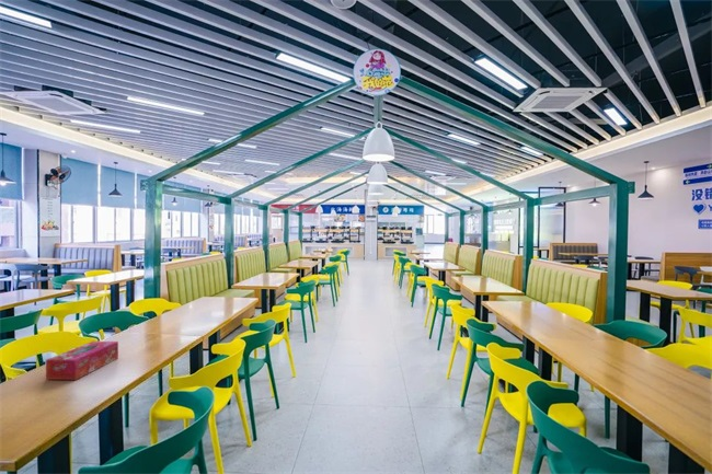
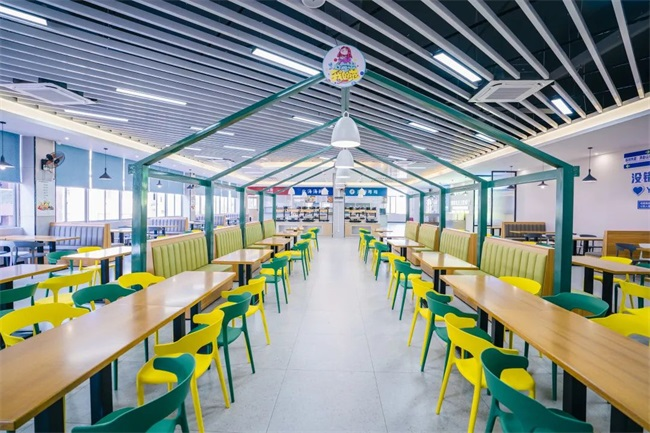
- tissue box (84, 358)
